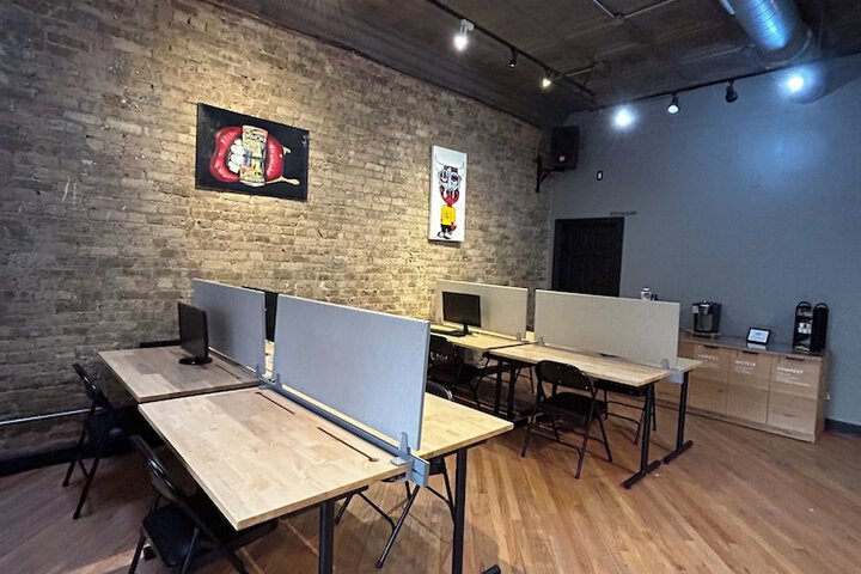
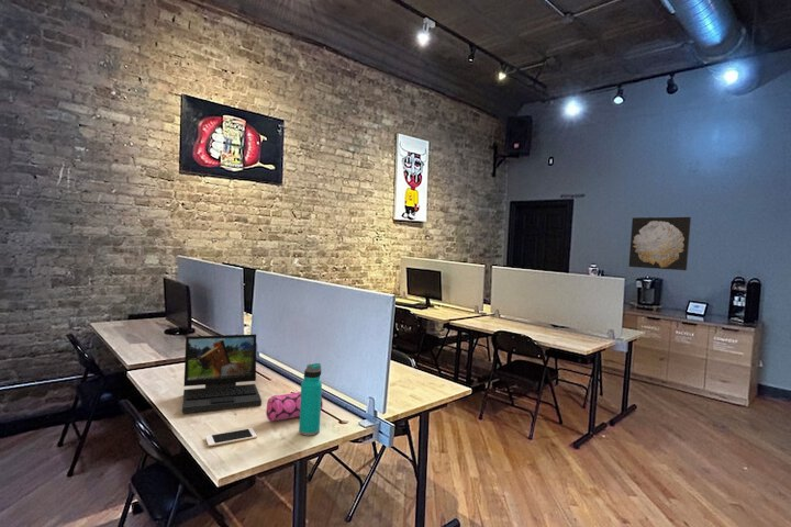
+ wall art (658, 243)
+ cell phone (231, 436)
+ laptop (222, 369)
+ water bottle (311, 397)
+ pencil case (294, 403)
